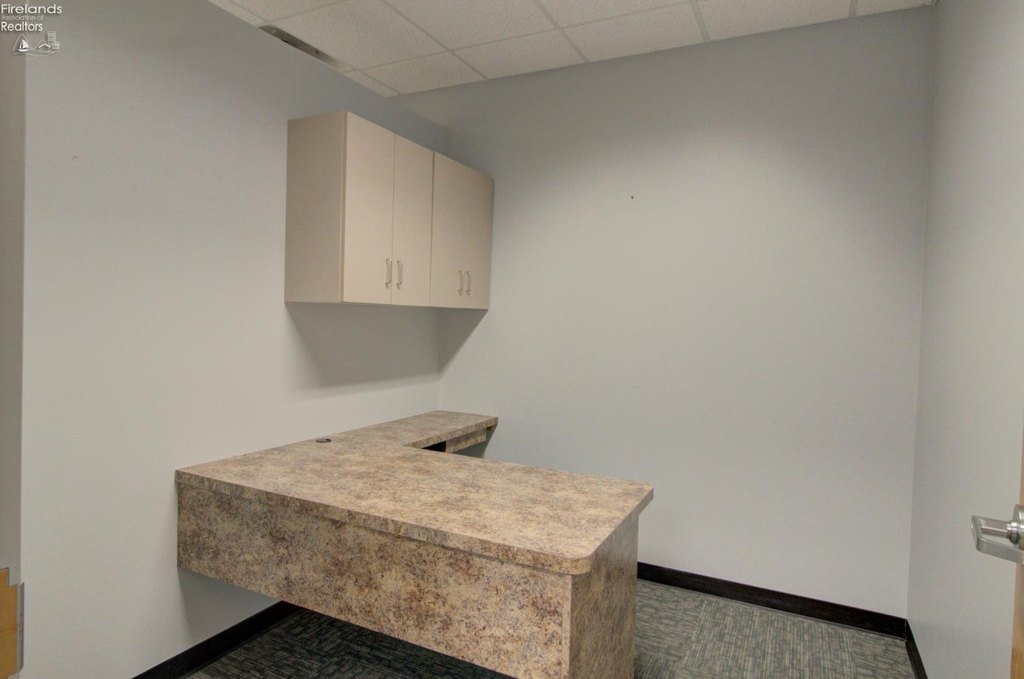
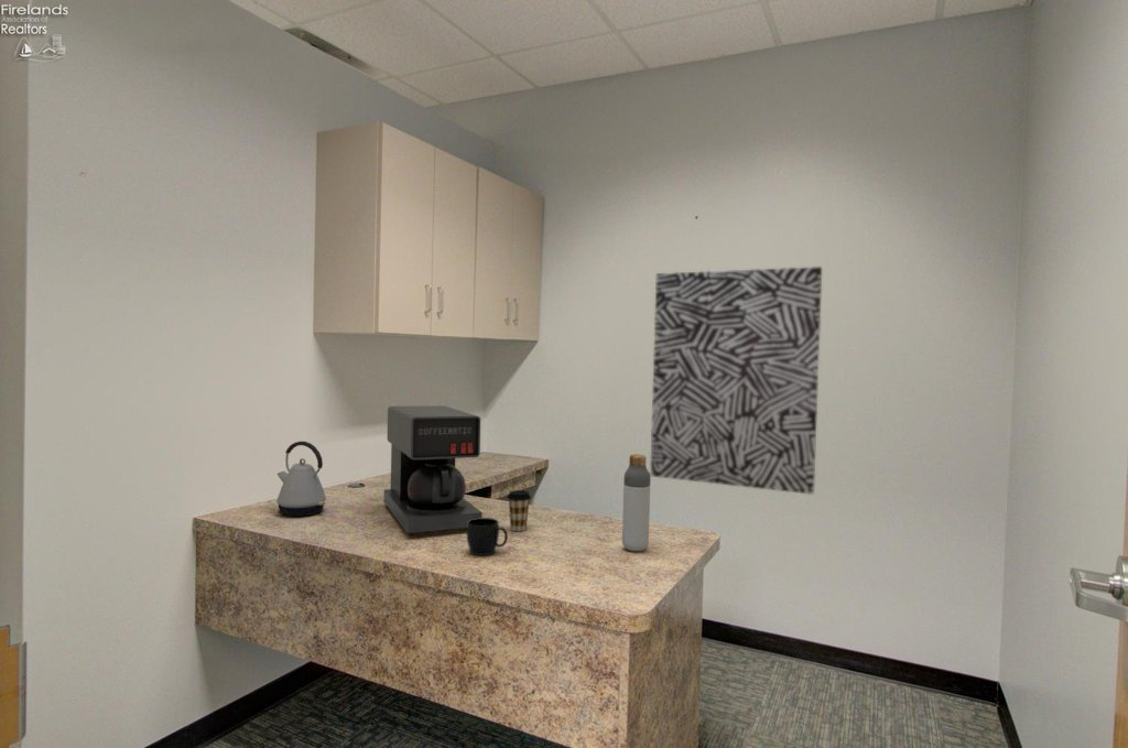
+ coffee cup (518, 510)
+ mug (486, 536)
+ wall art (730, 378)
+ bottle (636, 501)
+ kettle (301, 476)
+ coffee maker (430, 464)
